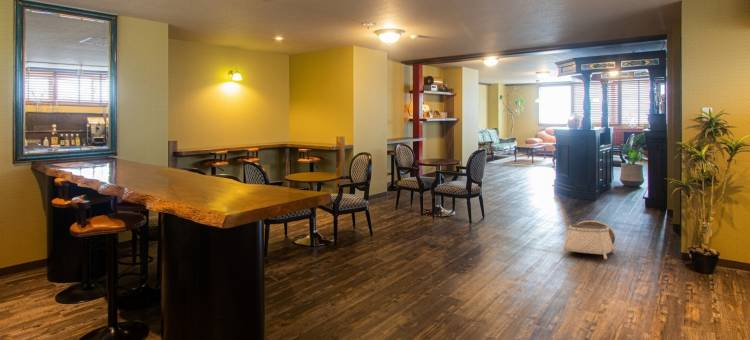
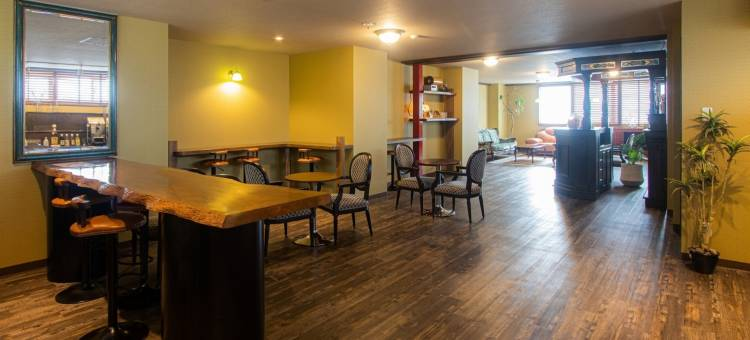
- basket (590, 237)
